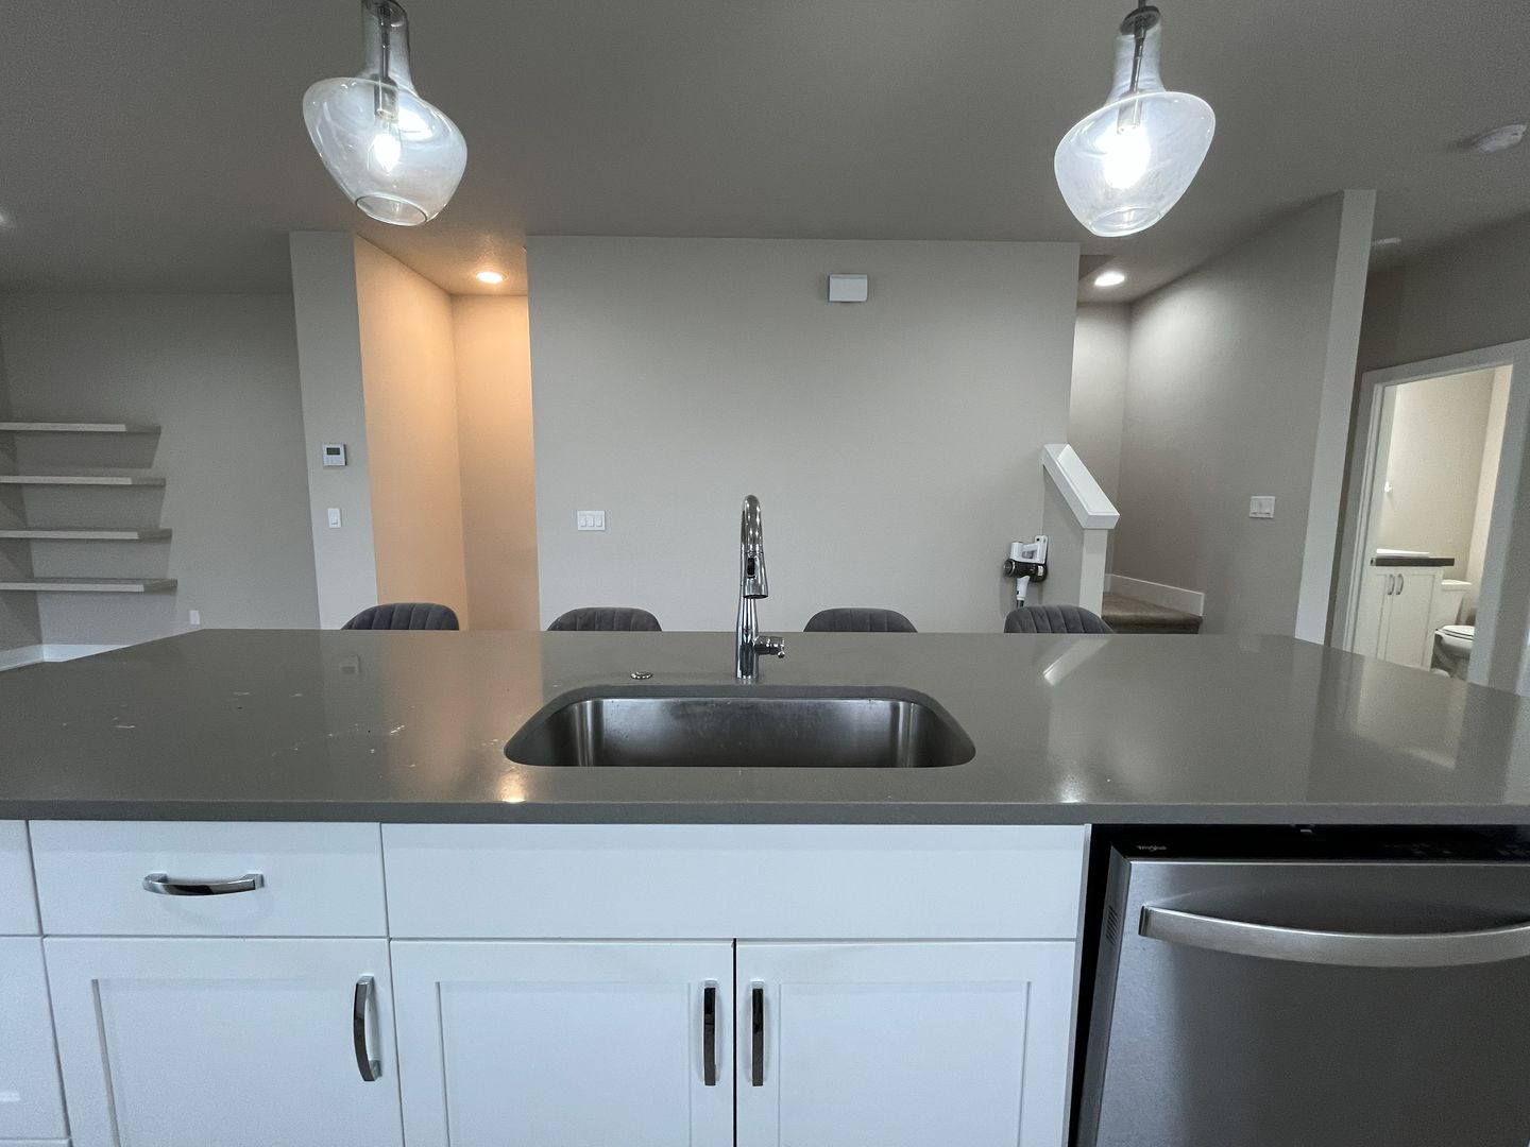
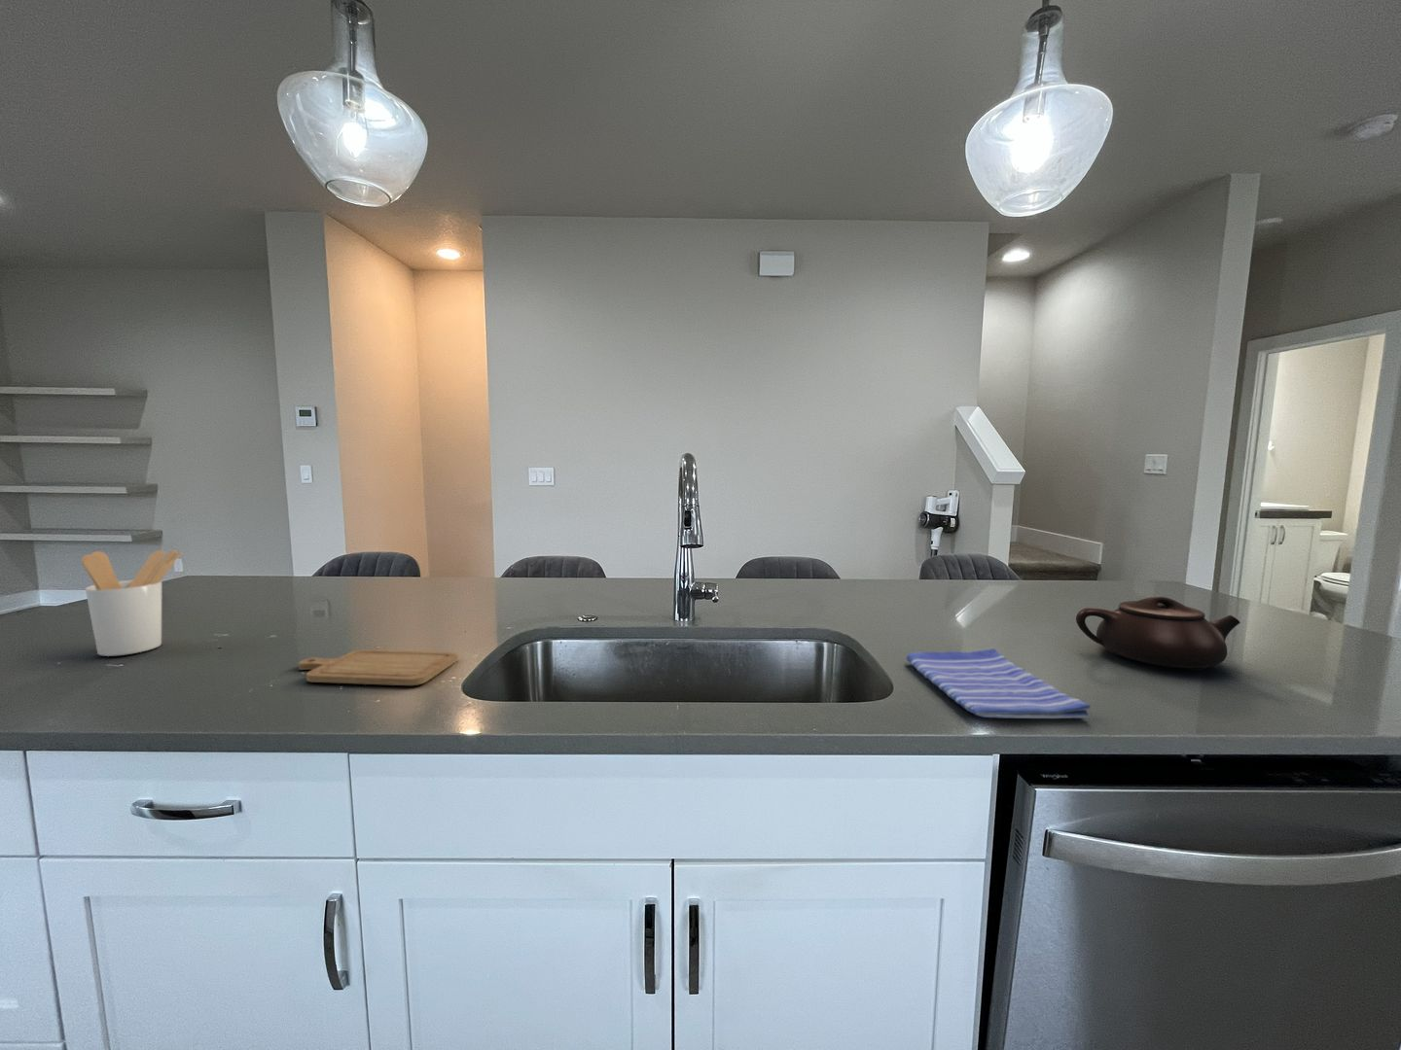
+ chopping board (372, 665)
+ dish towel (986, 678)
+ utensil holder (140, 597)
+ teapot (1155, 626)
